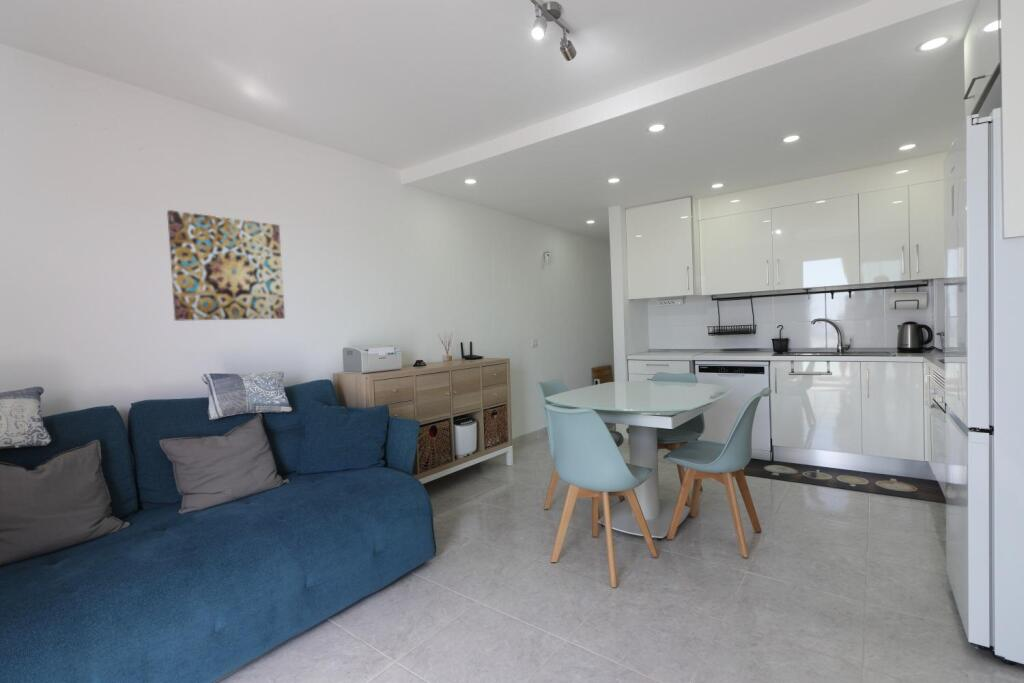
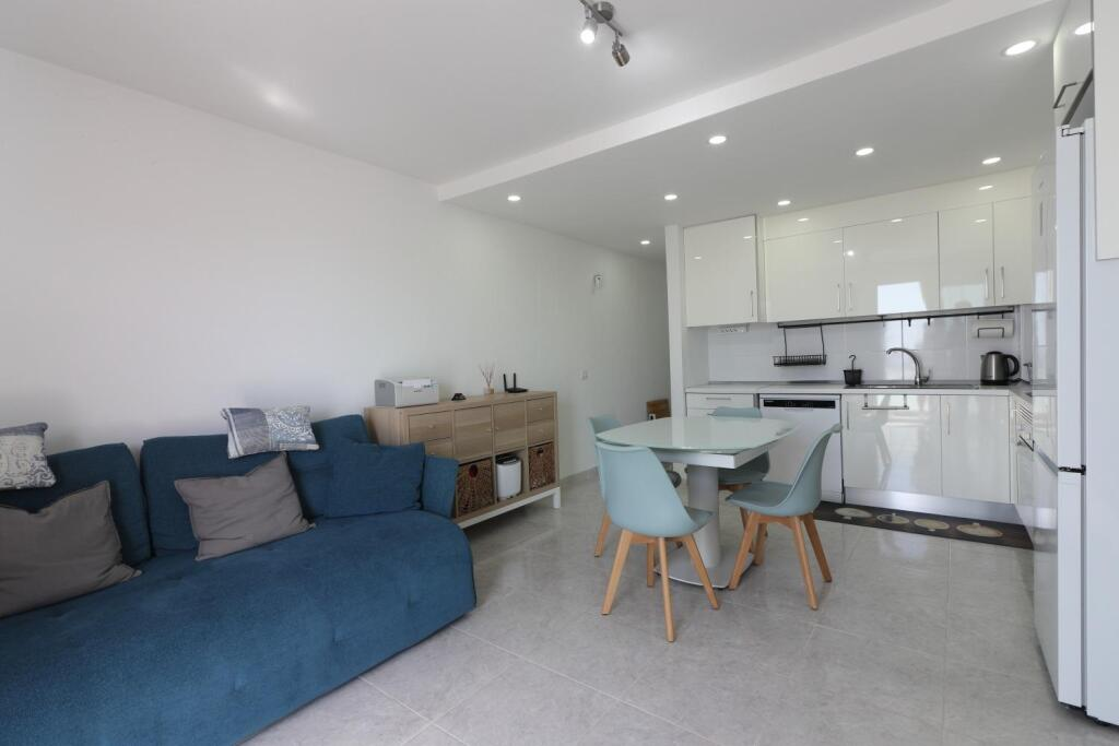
- wall art (230, 269)
